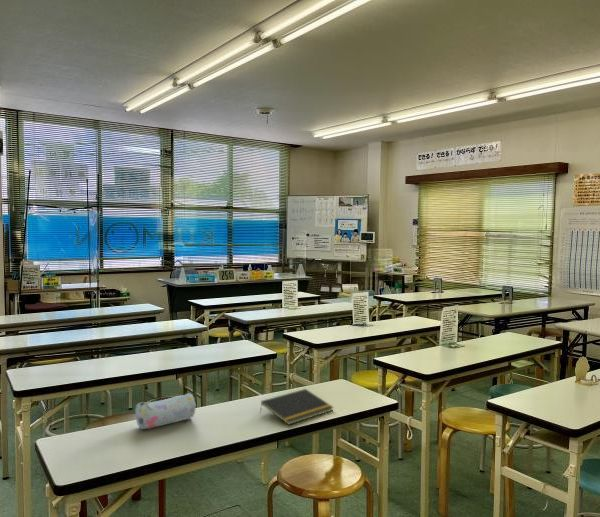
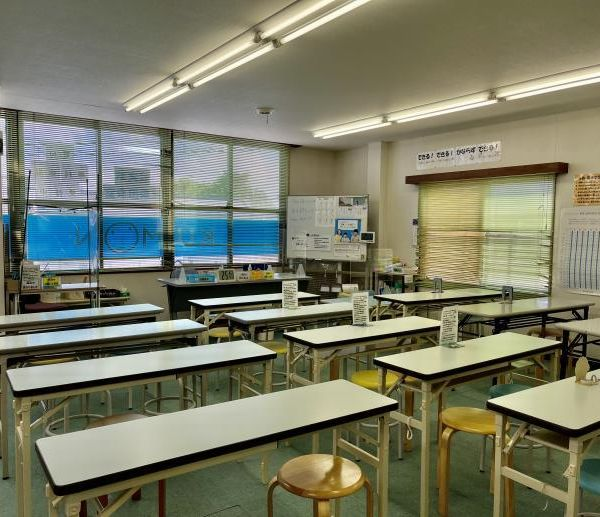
- pencil case (165, 410)
- notepad (297, 405)
